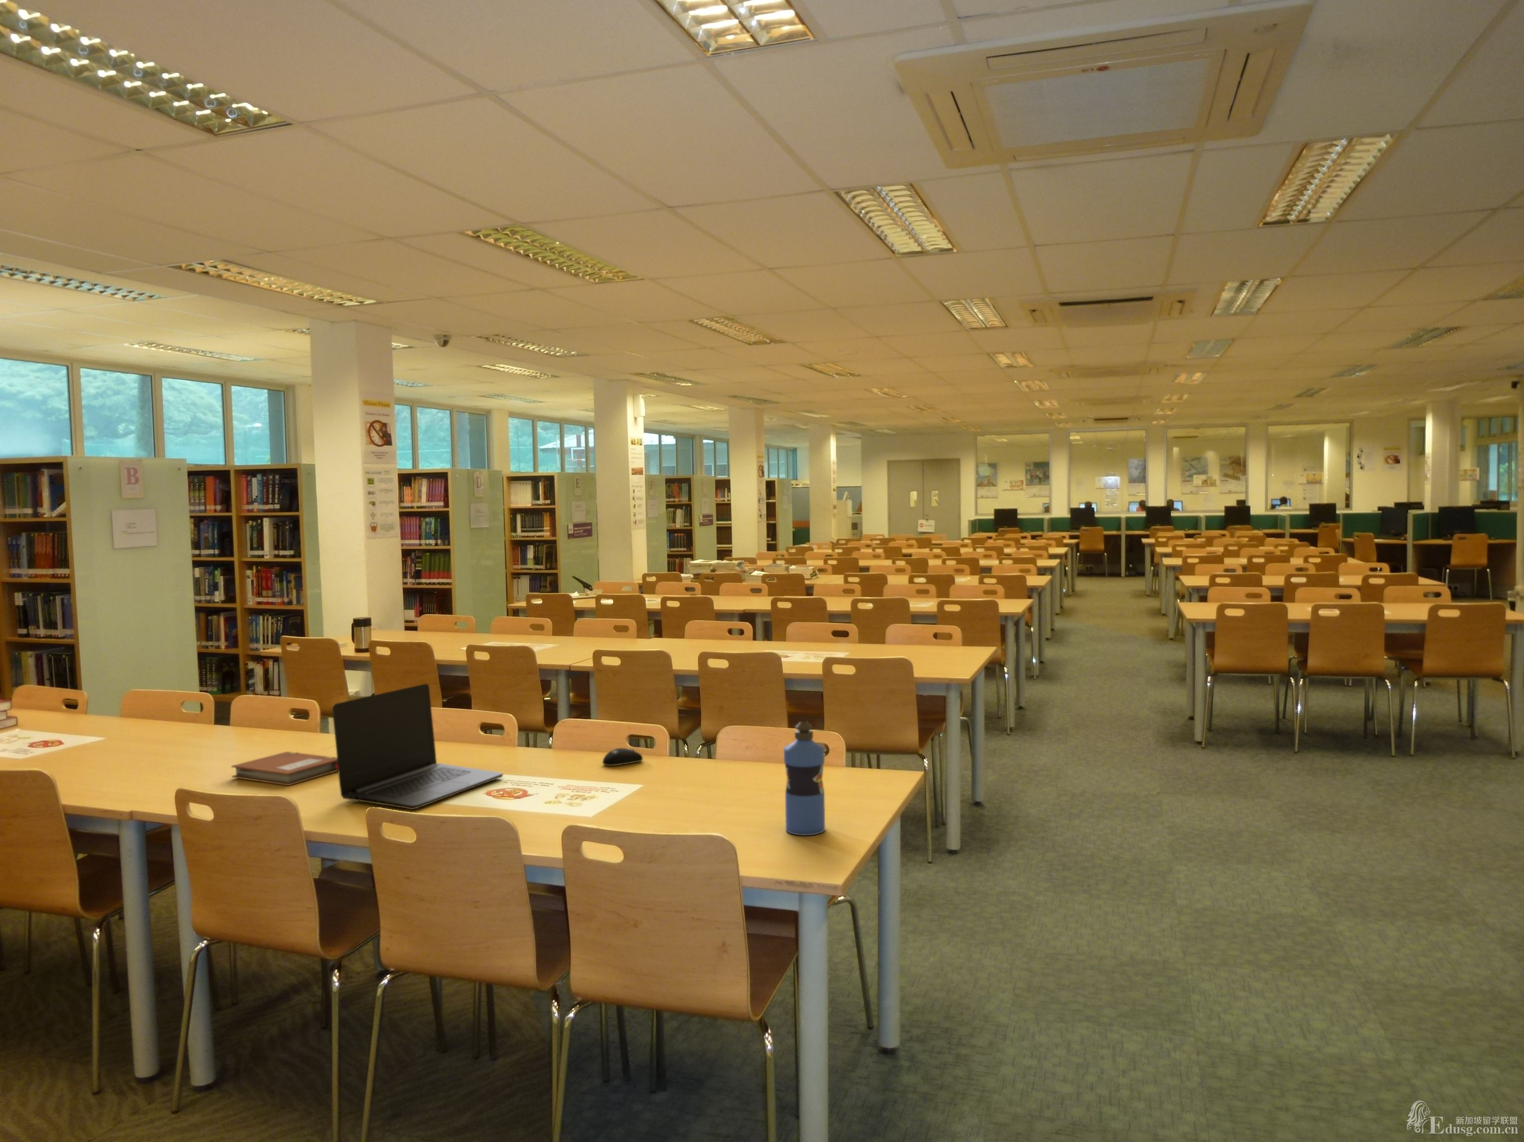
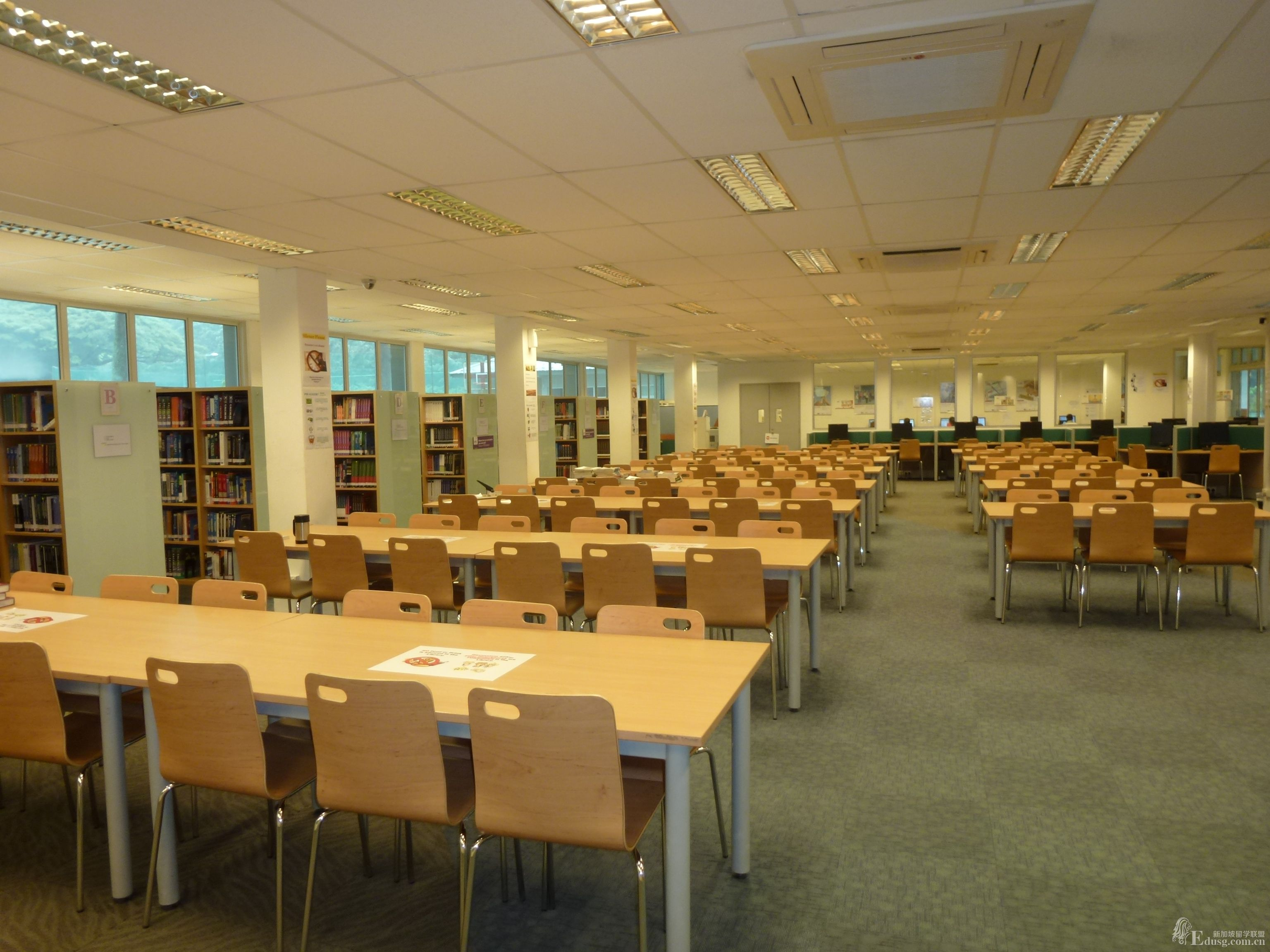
- laptop (421, 743)
- water bottle (804, 776)
- computer mouse (622, 756)
- notebook (290, 768)
